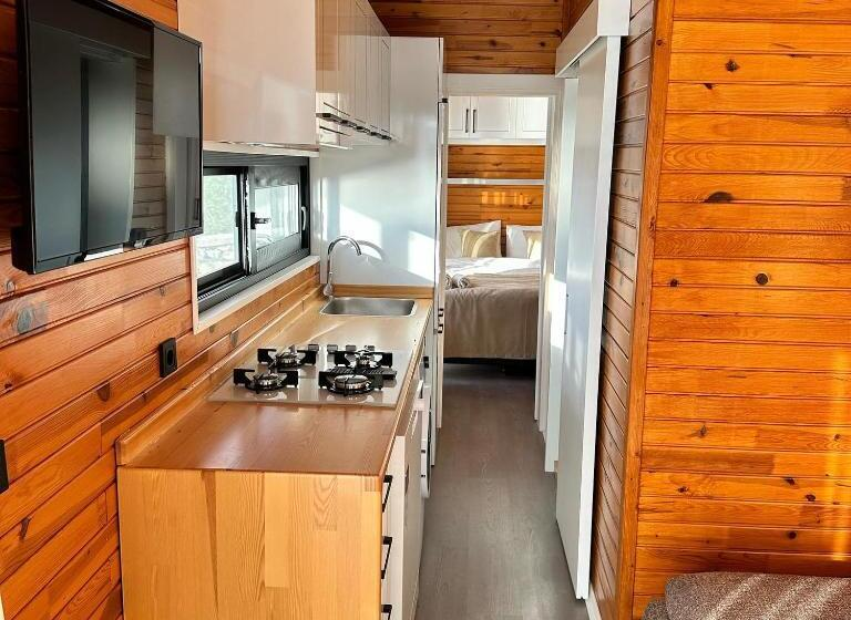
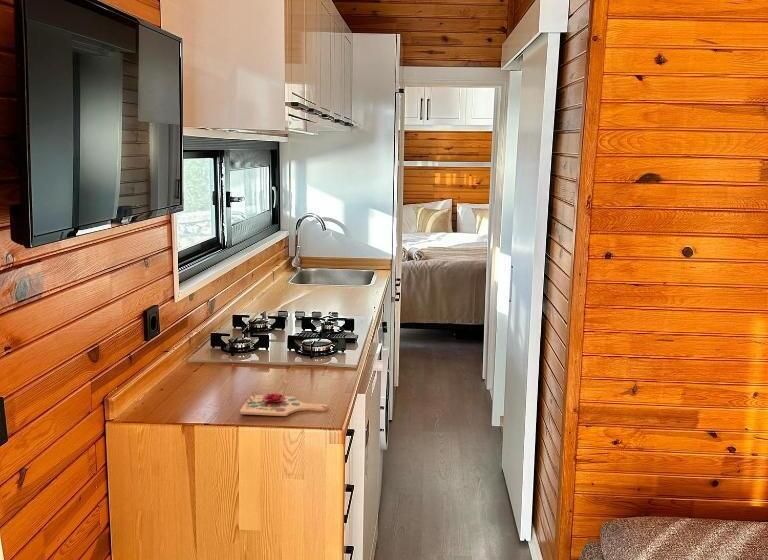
+ cutting board (286, 402)
